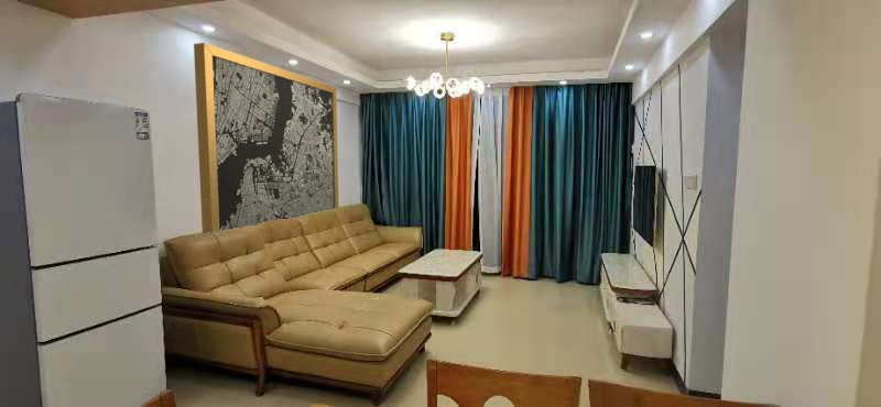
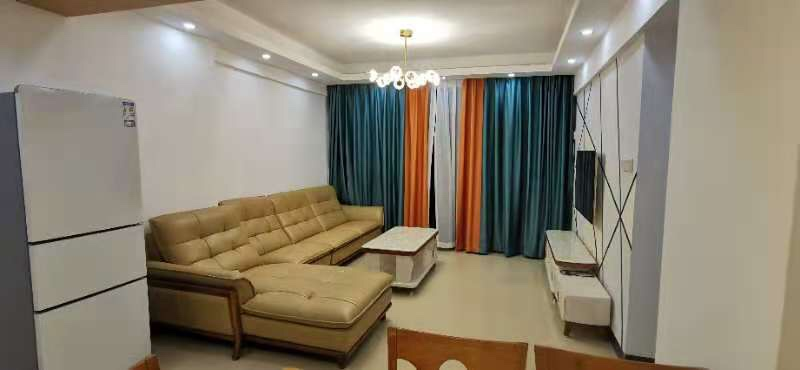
- wall art (283, 168)
